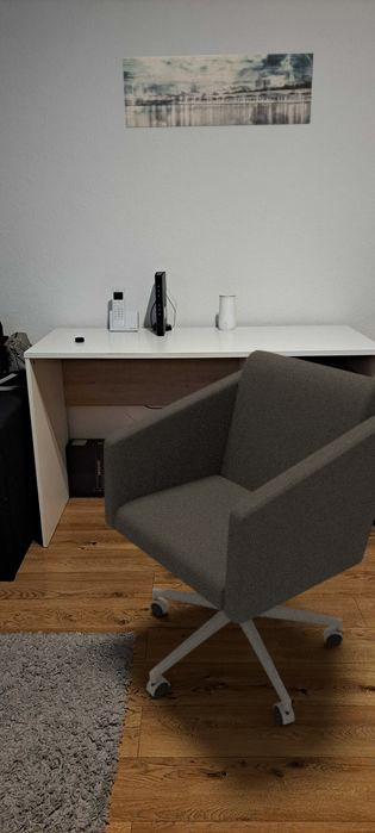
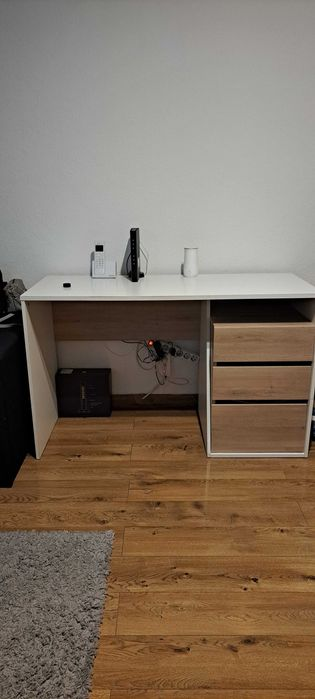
- wall art (217, 91)
- office chair (242, 524)
